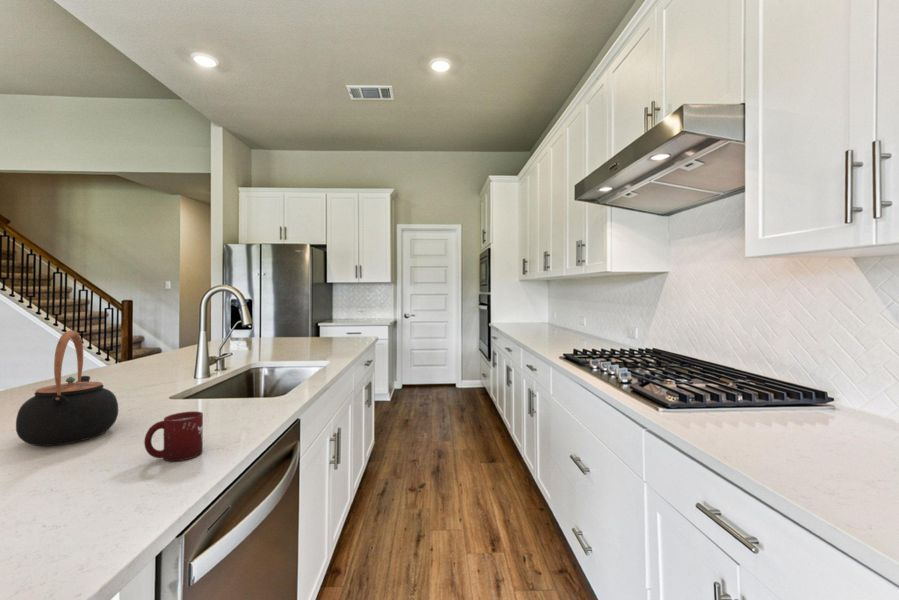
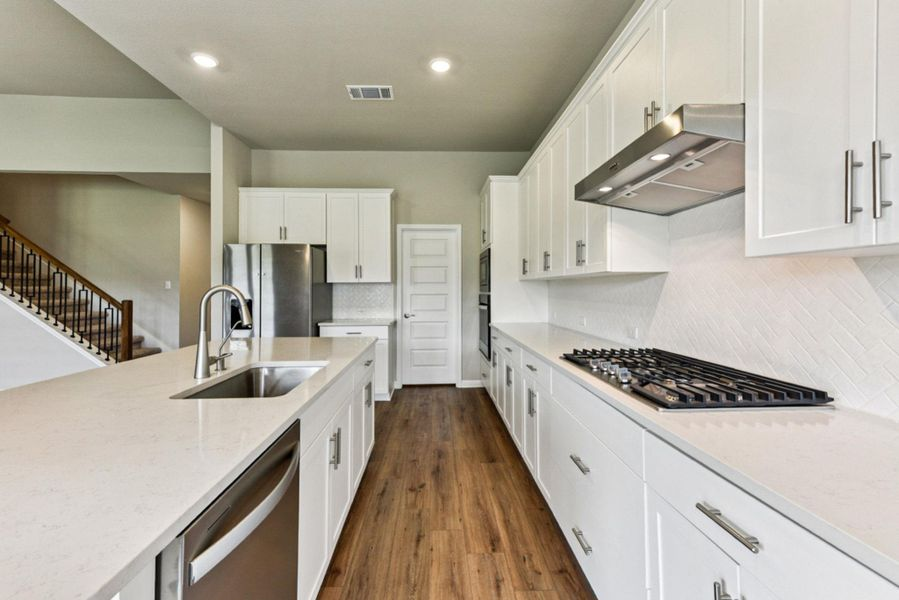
- teapot (72, 381)
- cup (174, 436)
